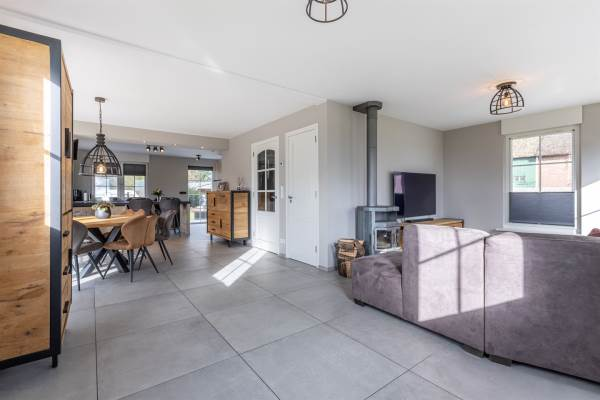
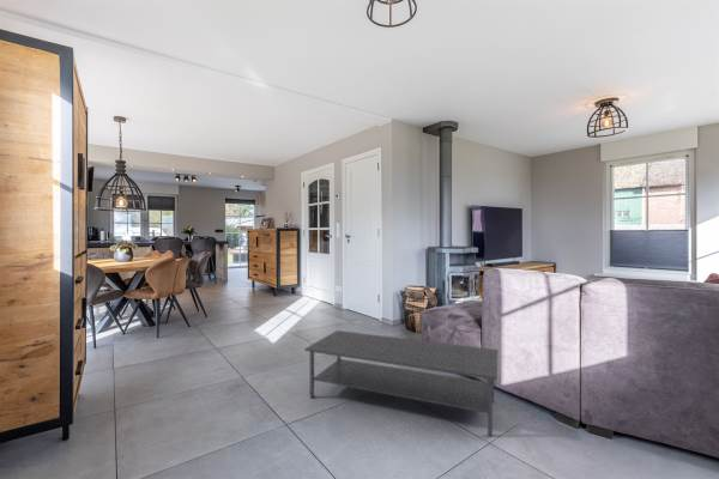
+ coffee table (400, 374)
